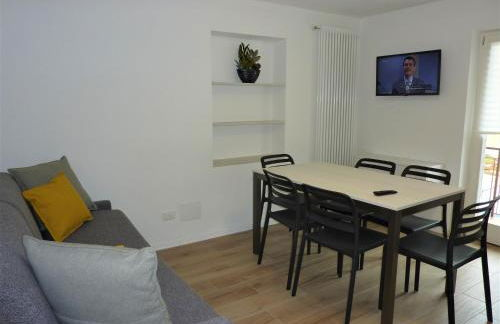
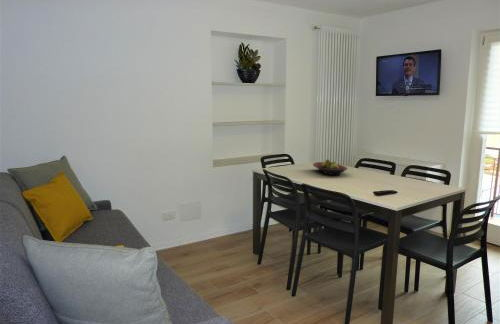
+ fruit bowl (329, 166)
